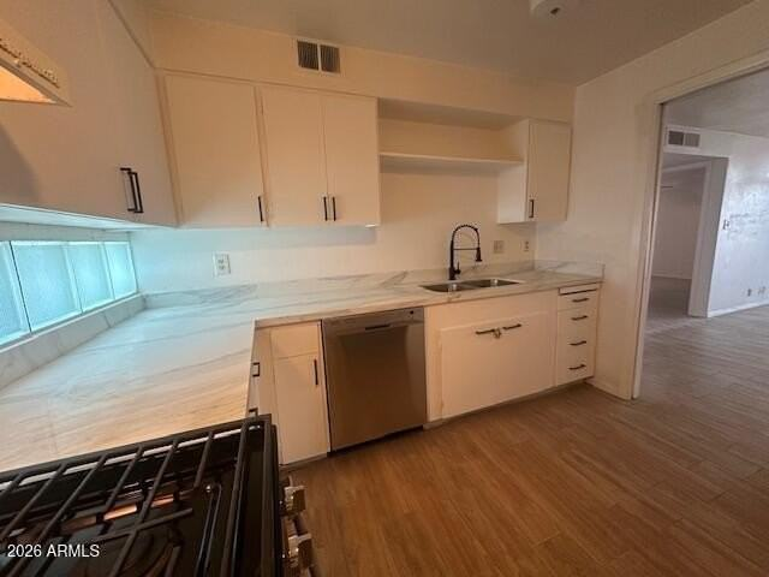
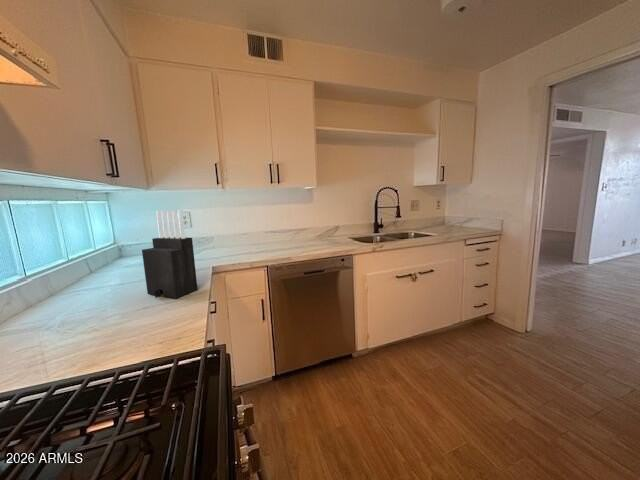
+ knife block (165, 252)
